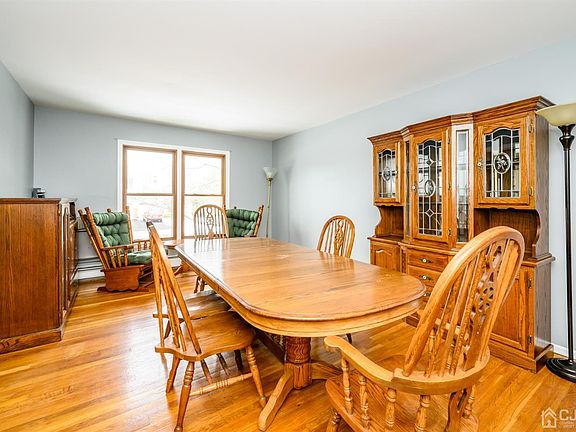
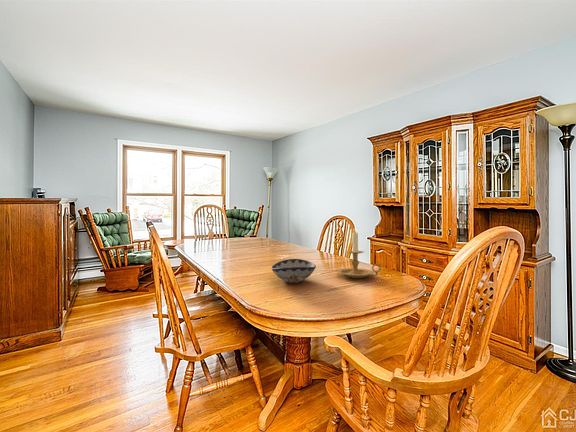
+ candle holder (355, 253)
+ decorative bowl (293, 271)
